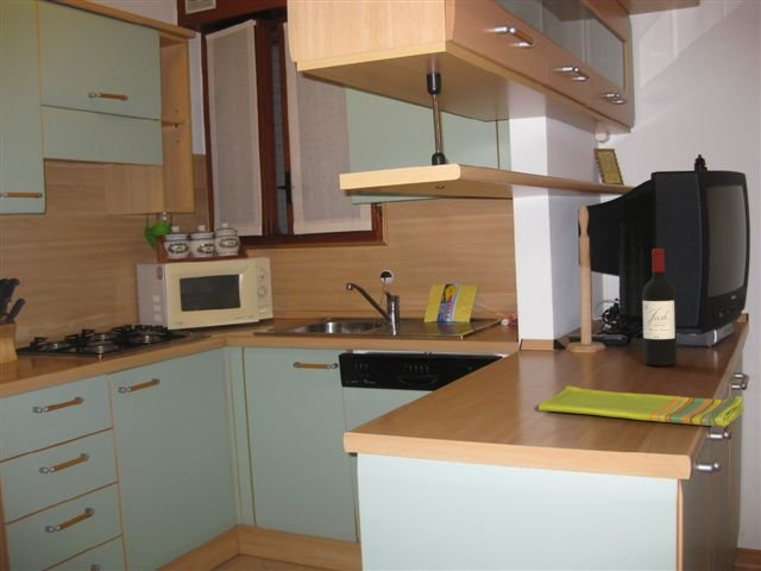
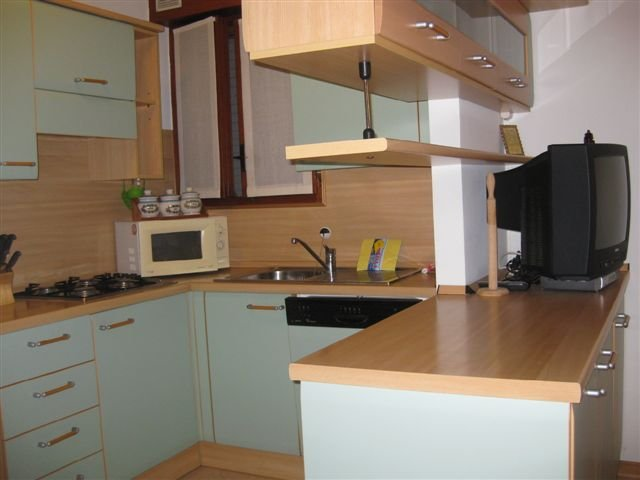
- wine bottle (659, 306)
- dish towel (639, 403)
